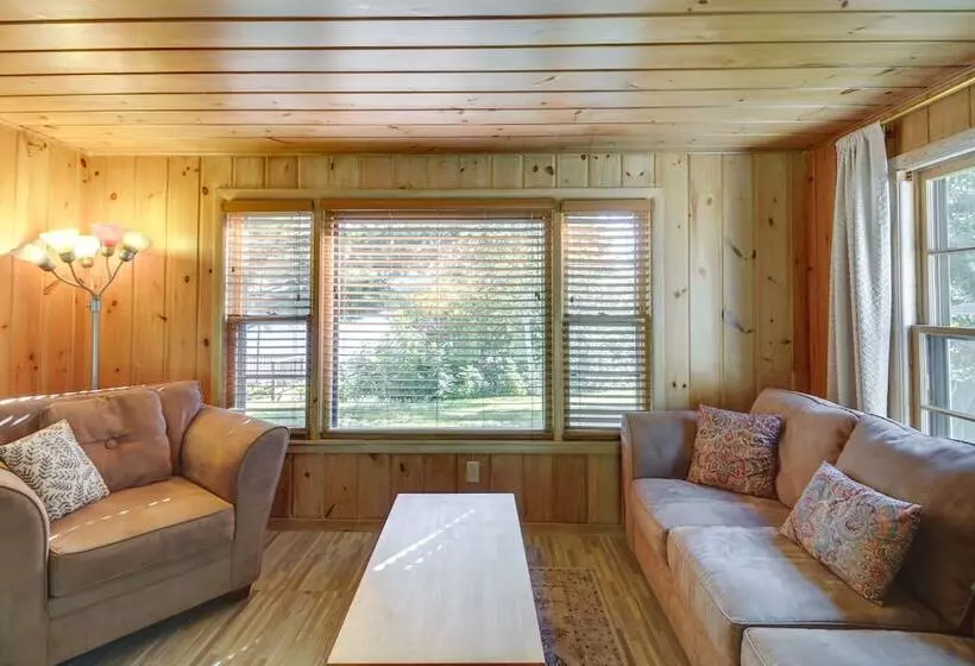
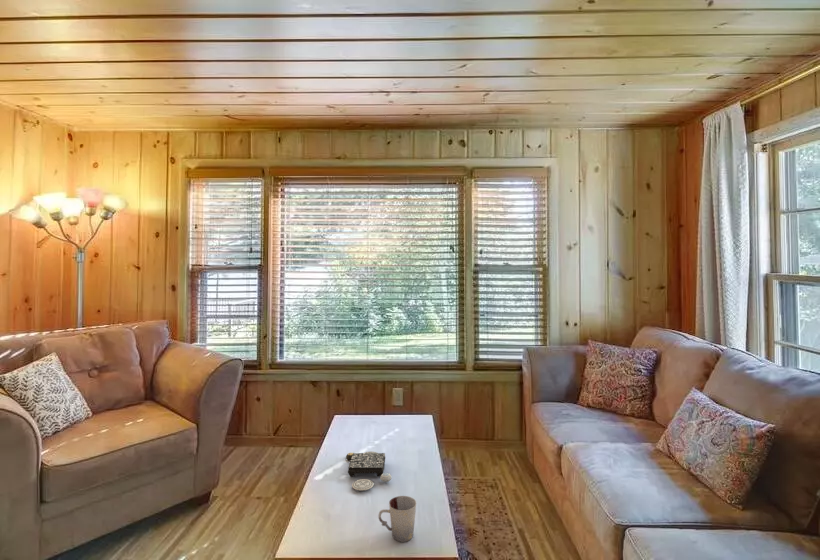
+ board game (367, 464)
+ cup (397, 519)
